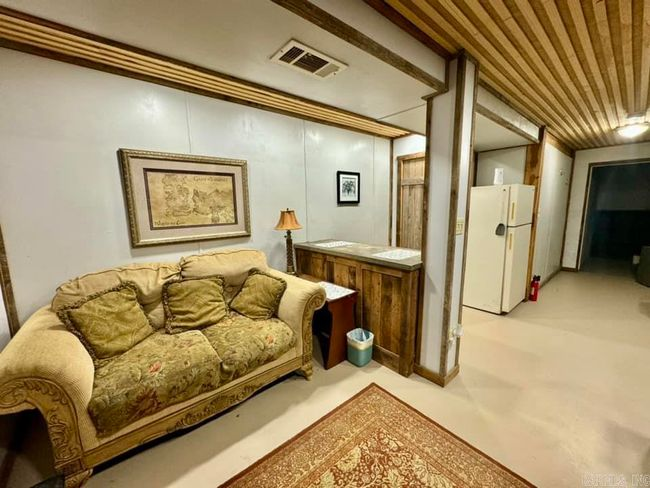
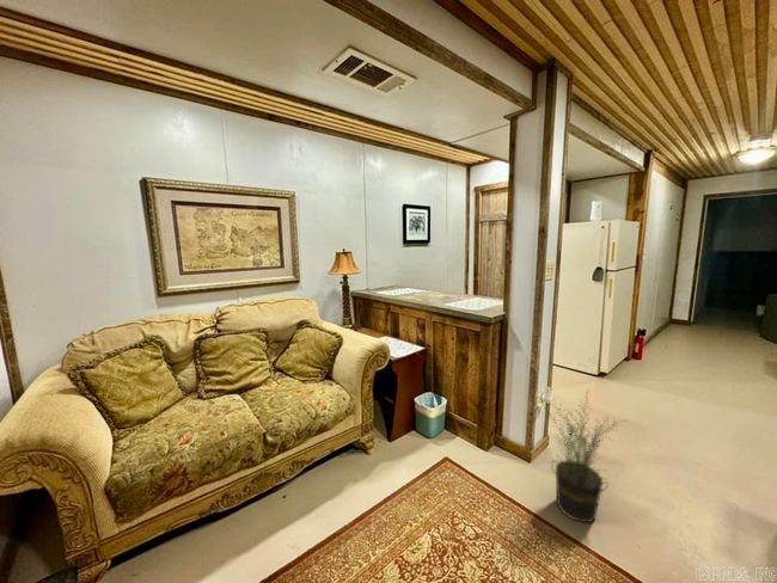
+ potted plant (577, 454)
